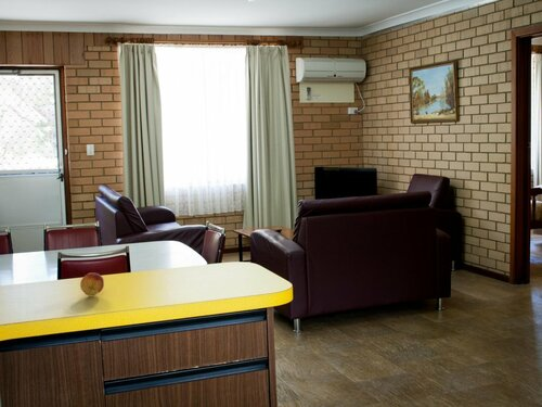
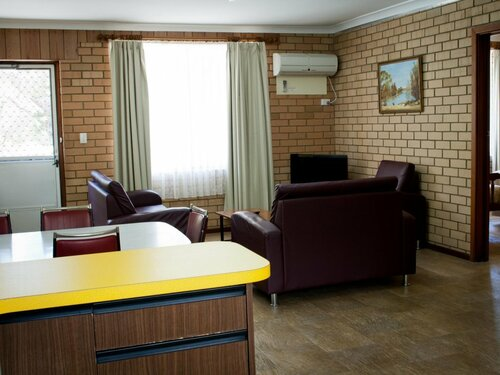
- fruit (92, 283)
